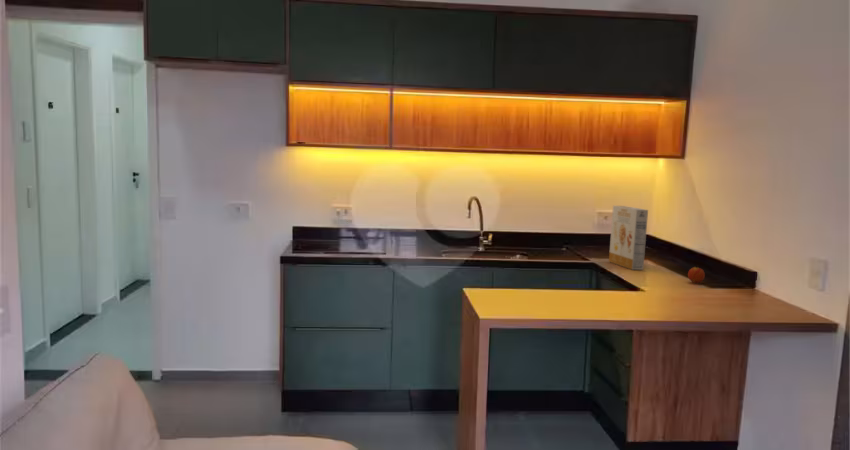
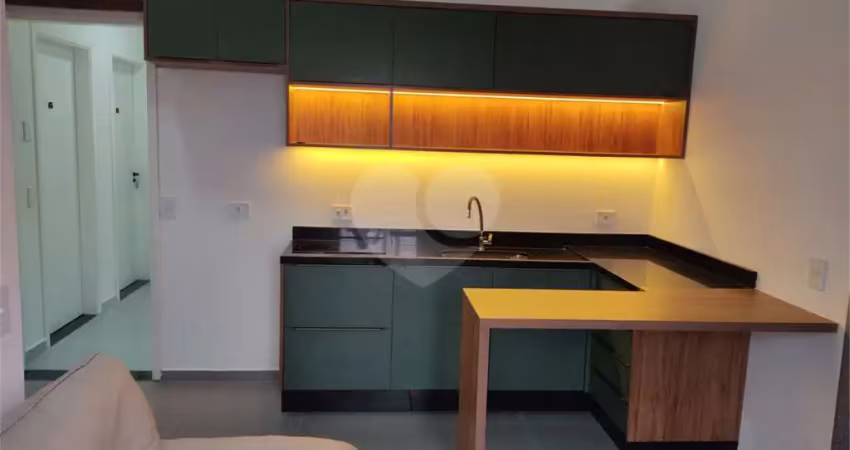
- fruit (696, 274)
- cereal box (627, 236)
